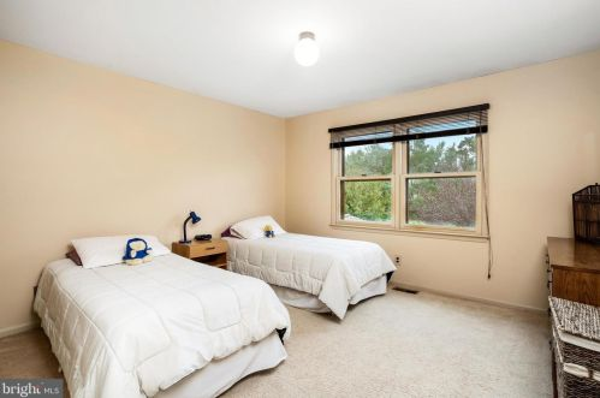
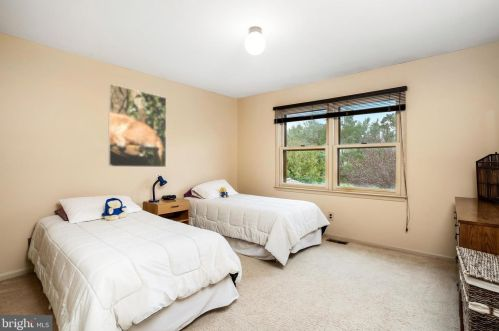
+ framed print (139, 129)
